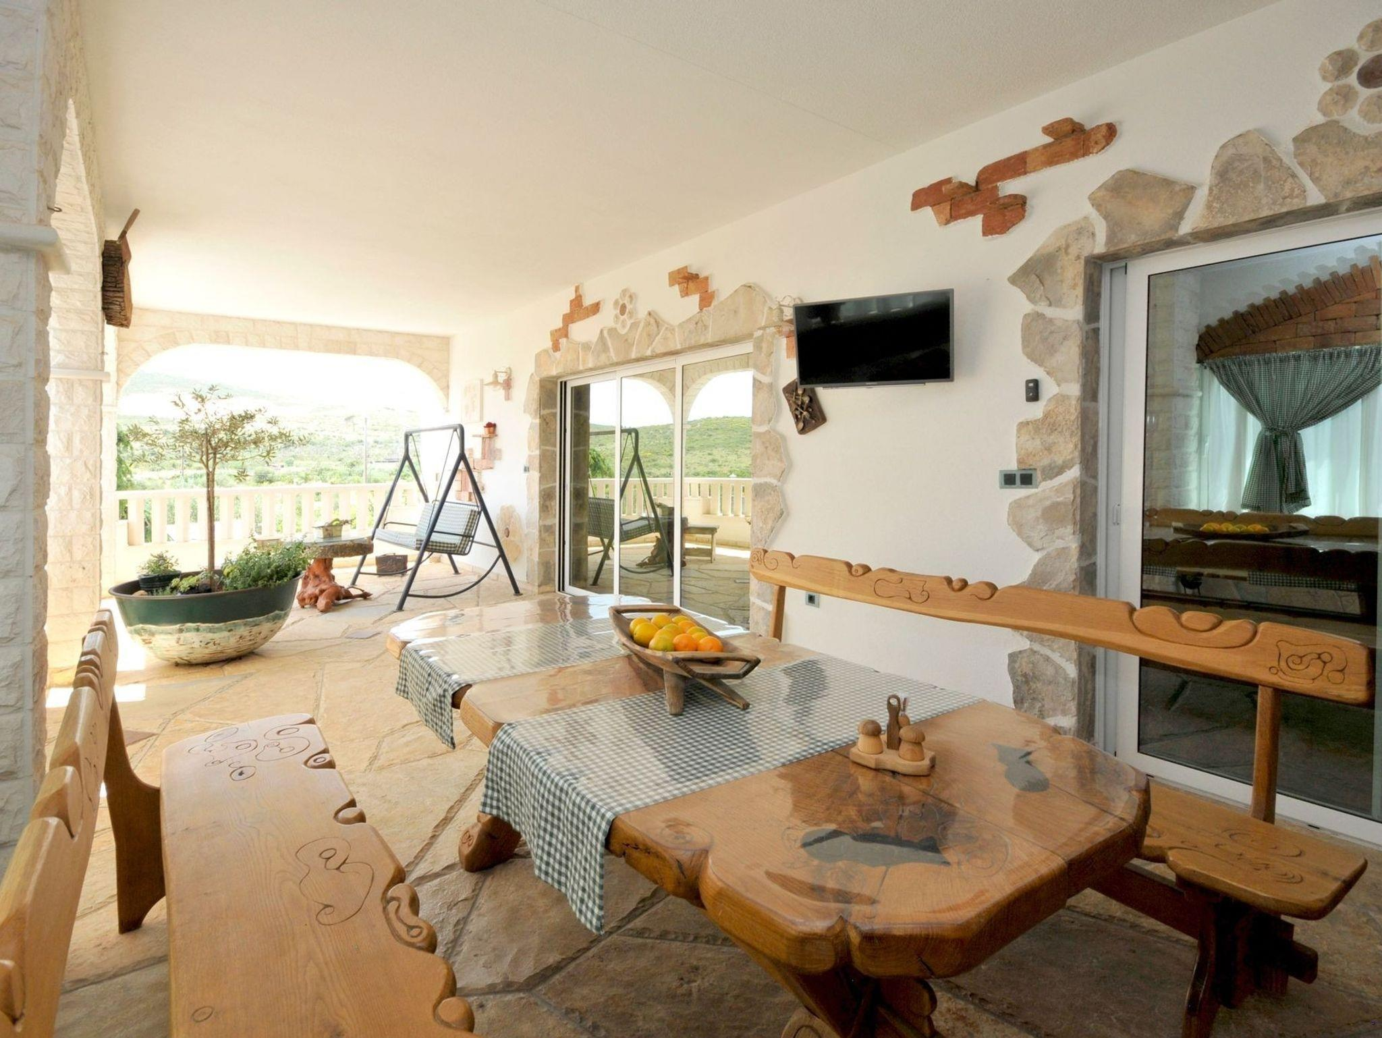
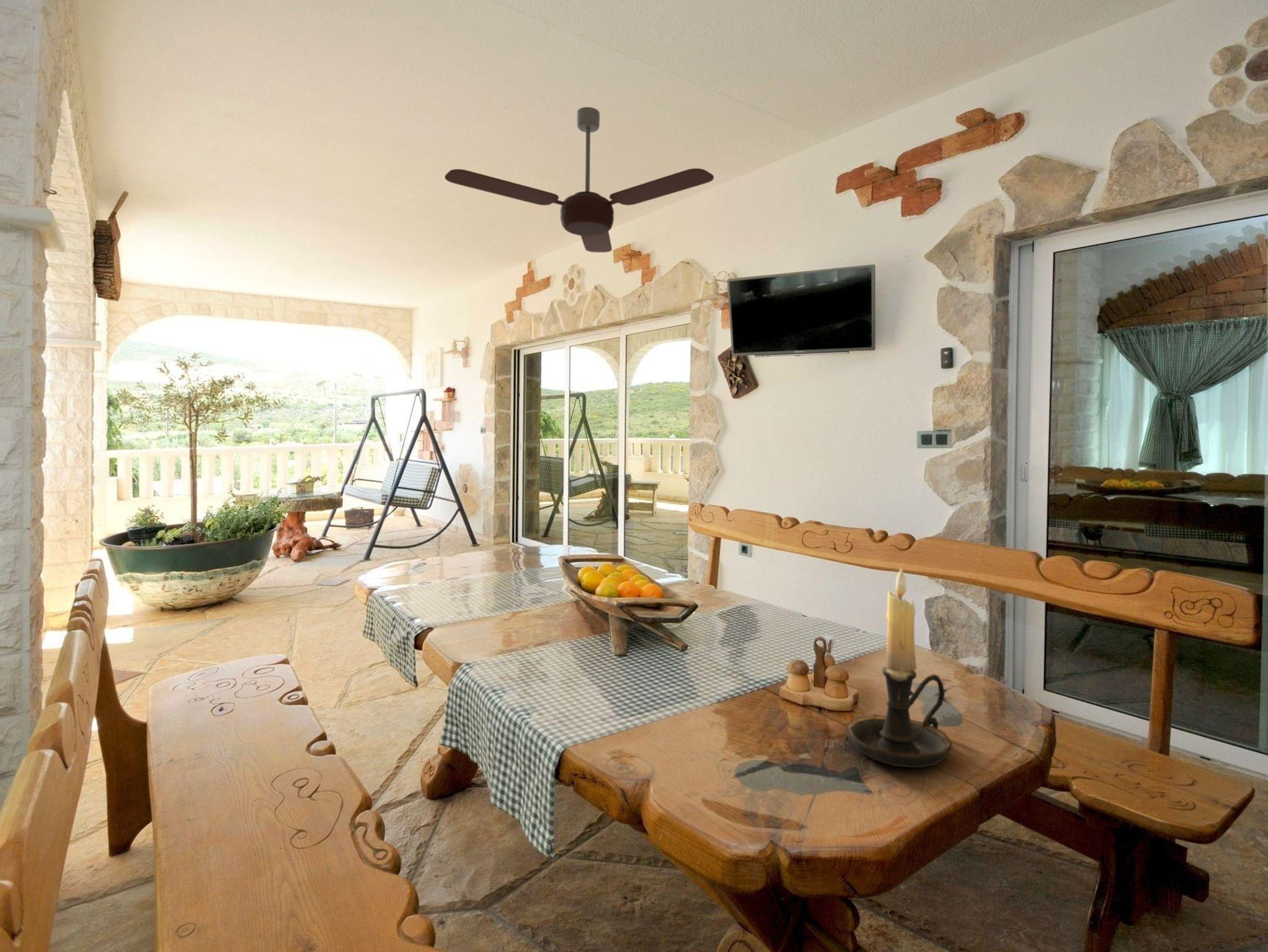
+ ceiling fan (585, 179)
+ candle holder (909, 656)
